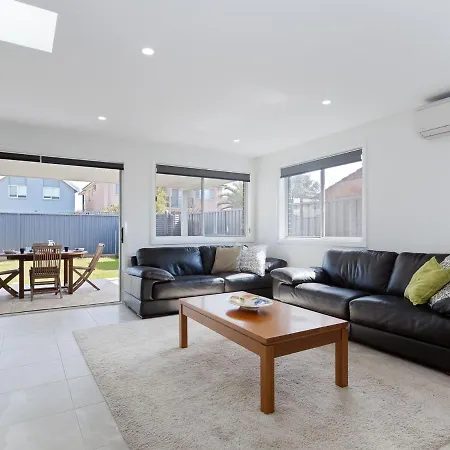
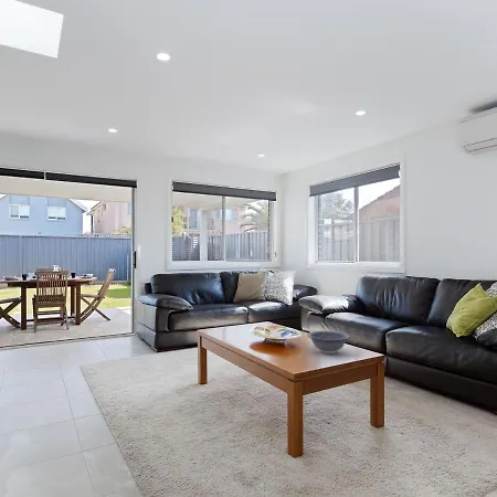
+ decorative bowl (328, 342)
